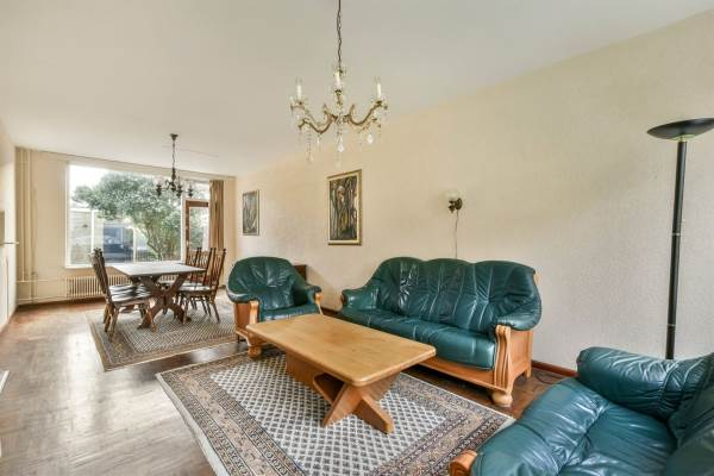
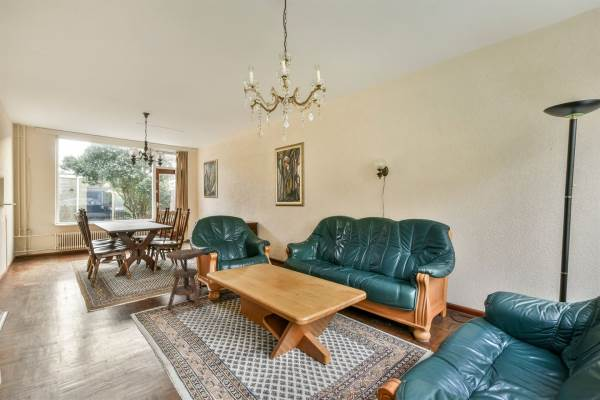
+ side table (185, 278)
